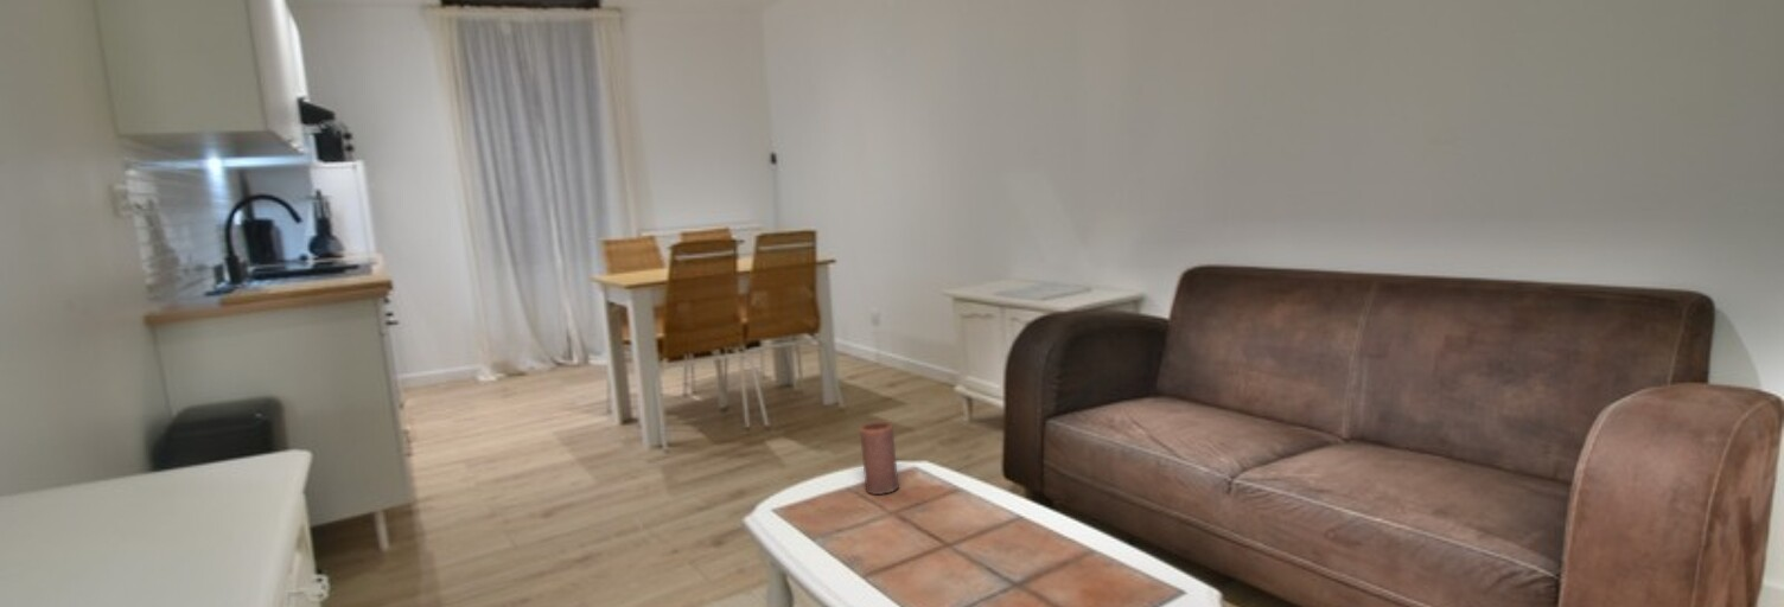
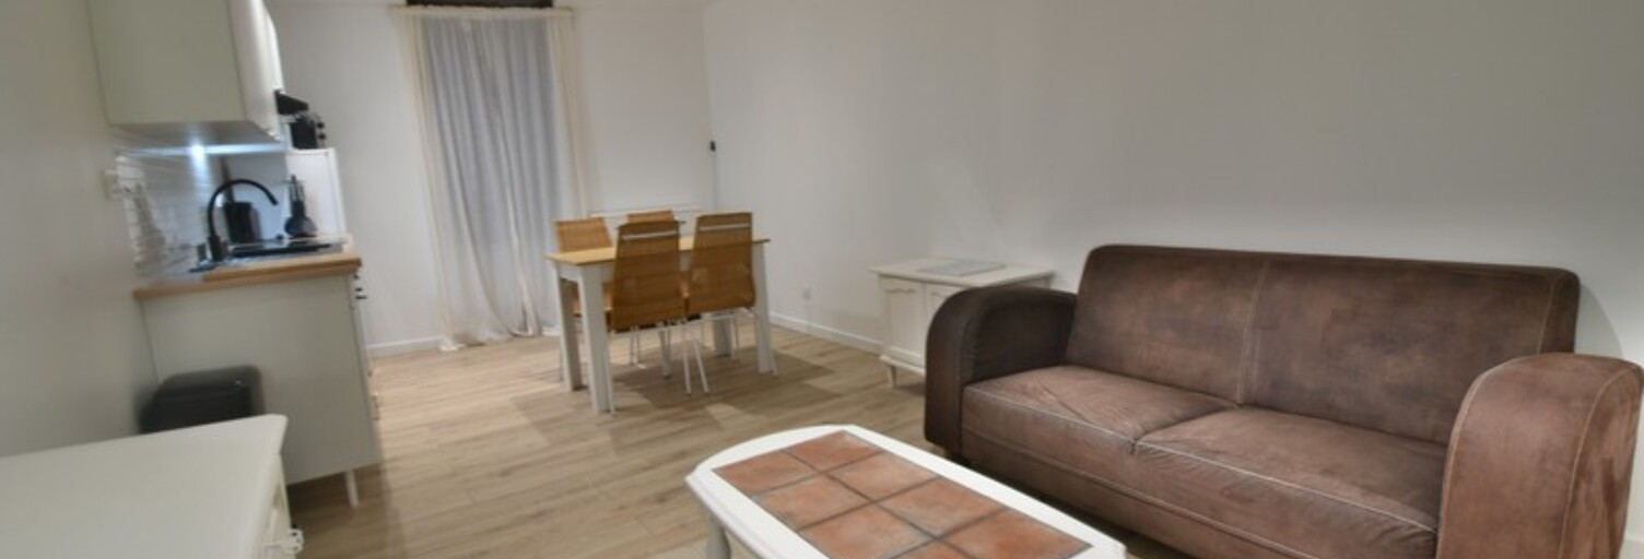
- candle (879, 456)
